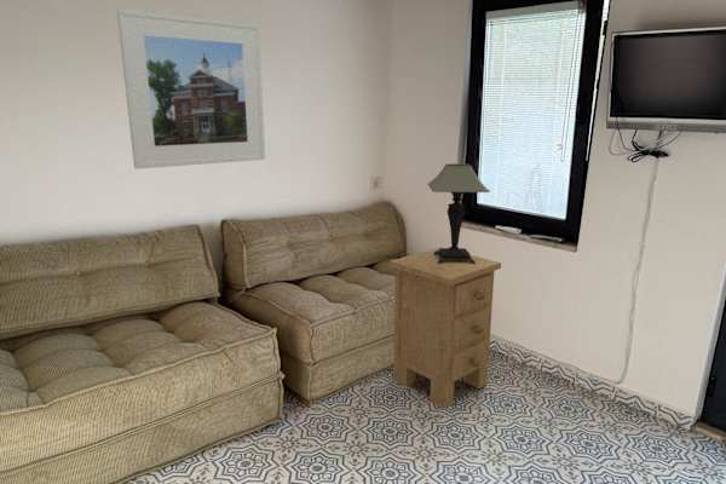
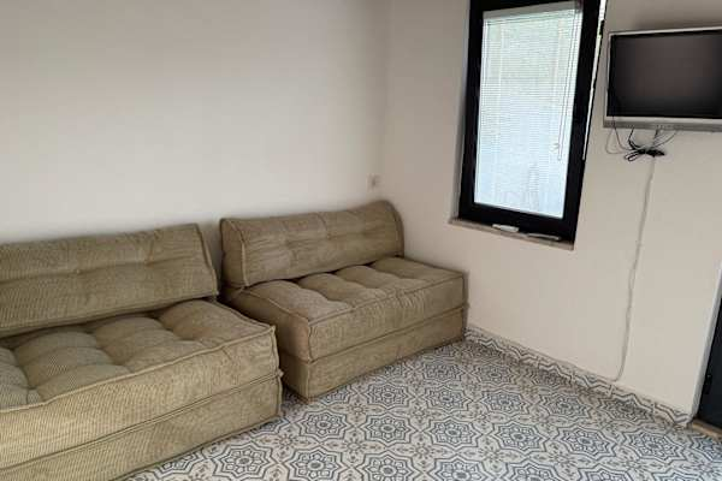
- nightstand (445, 325)
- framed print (200, 92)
- table lamp (456, 212)
